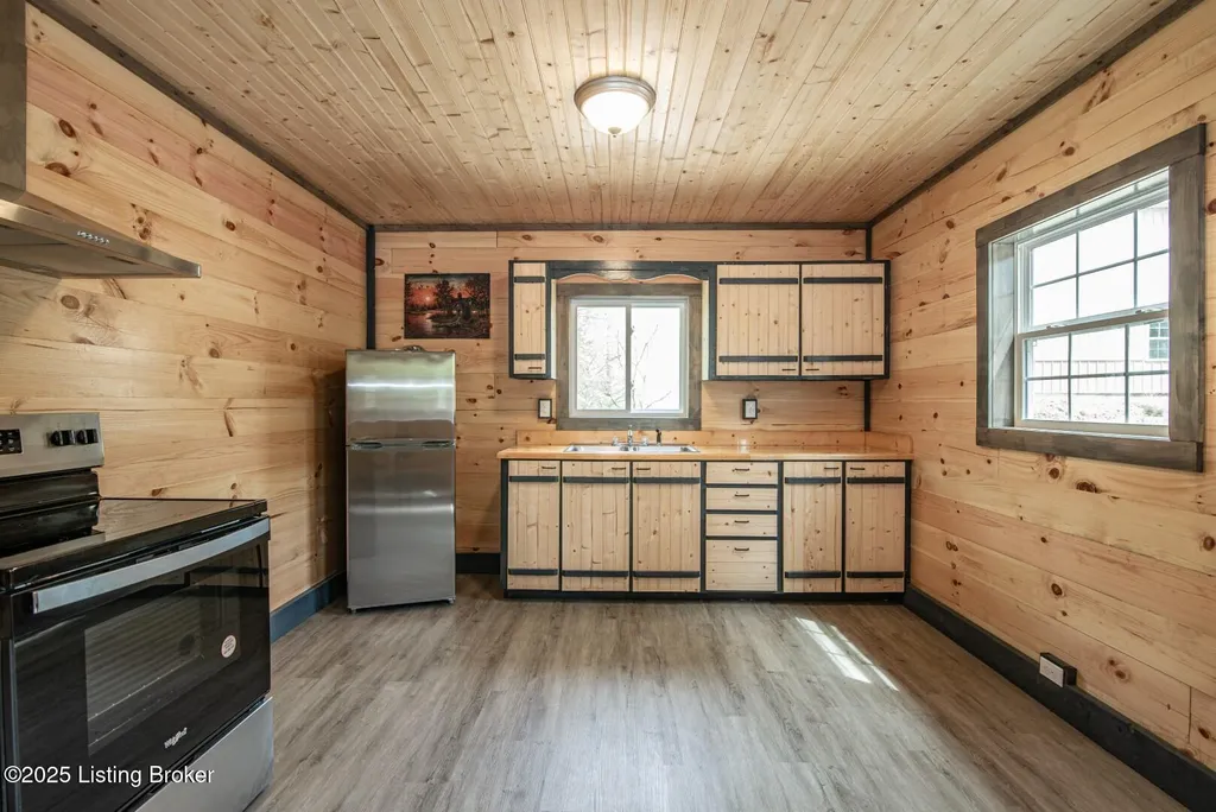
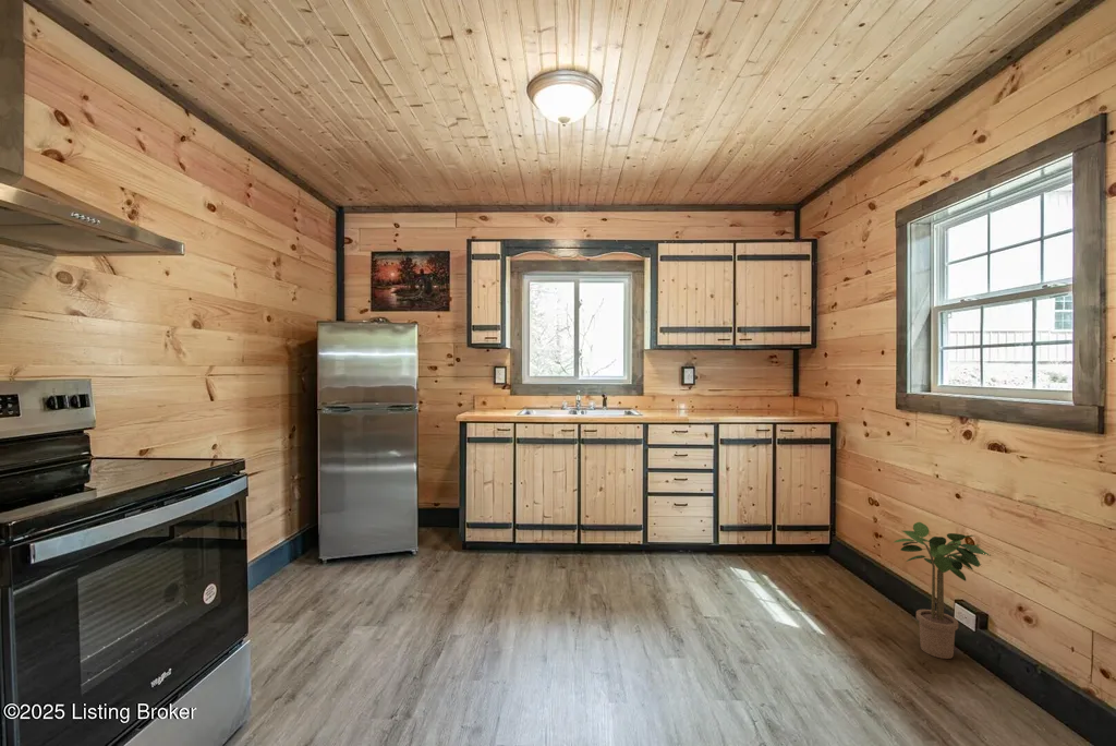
+ potted plant (943, 587)
